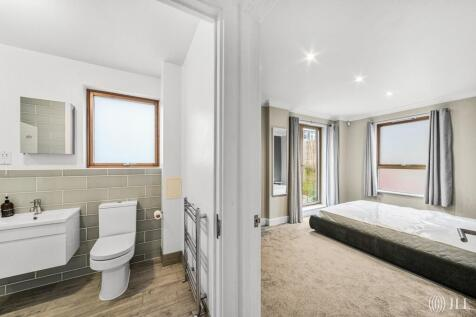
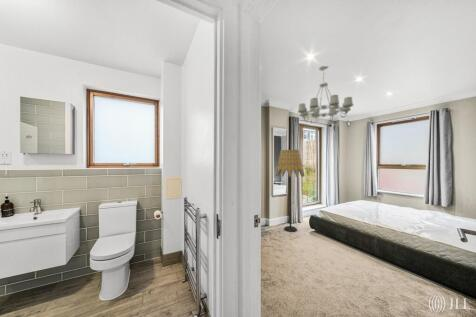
+ chandelier (321, 93)
+ floor lamp (290, 189)
